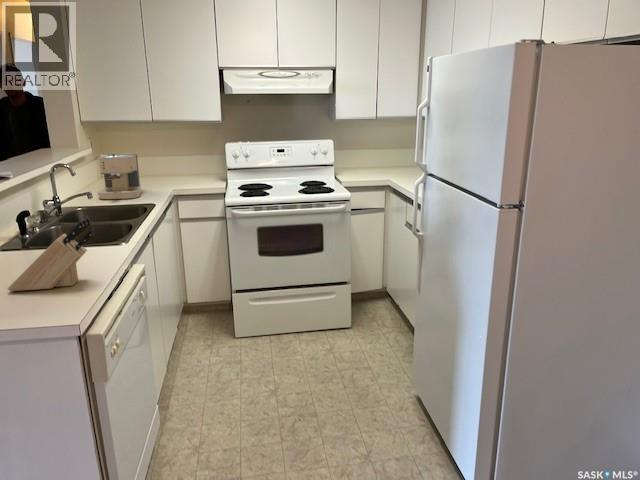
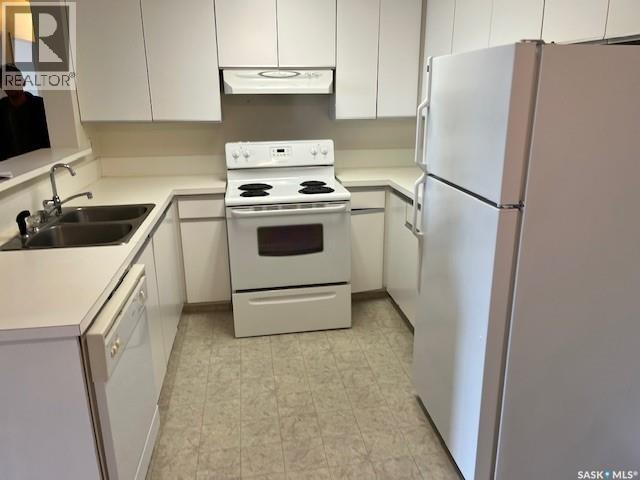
- coffee maker (118, 175)
- knife block (52, 252)
